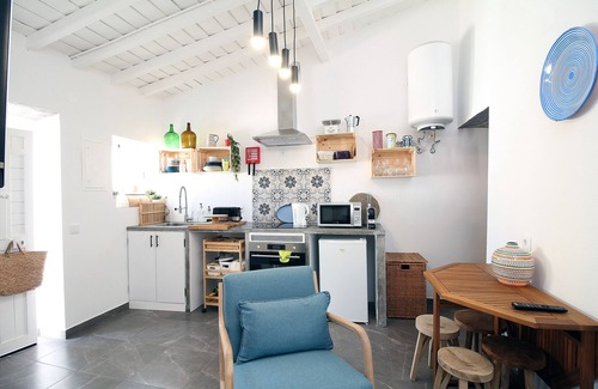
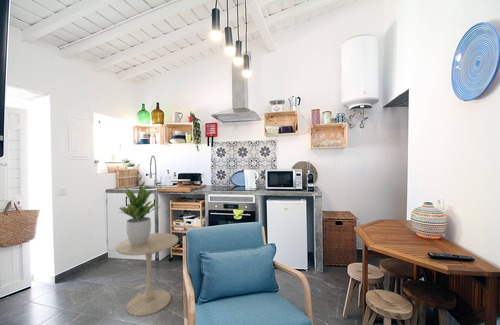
+ side table (149, 272)
+ potted plant (137, 212)
